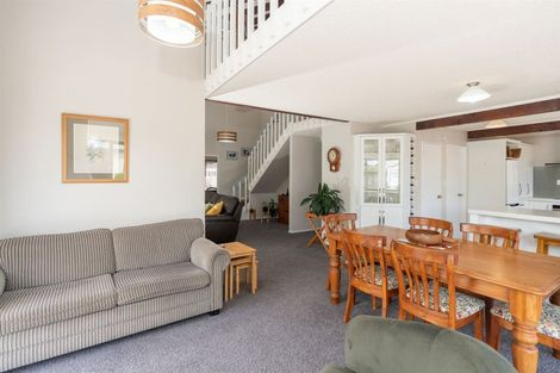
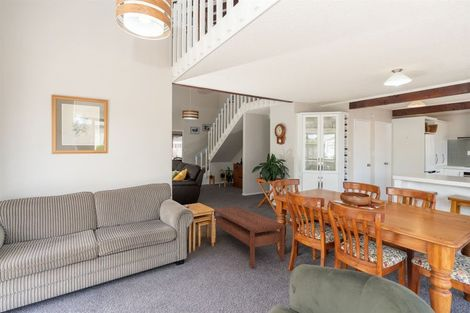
+ coffee table (243, 231)
